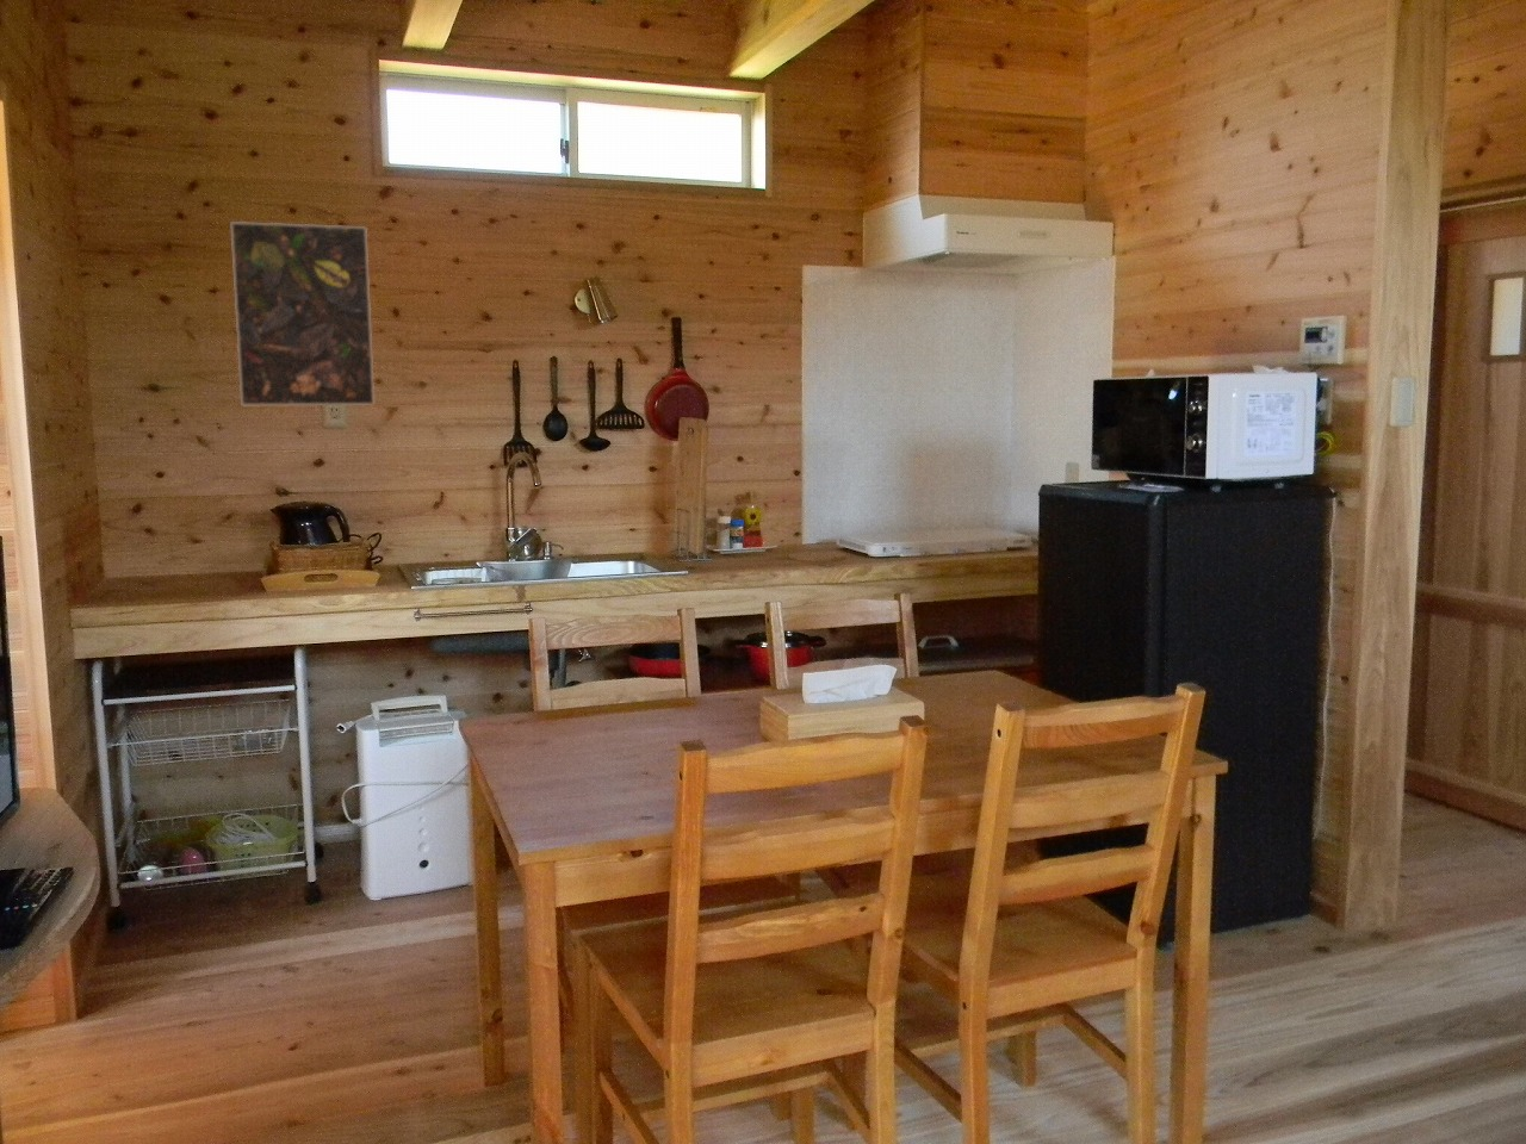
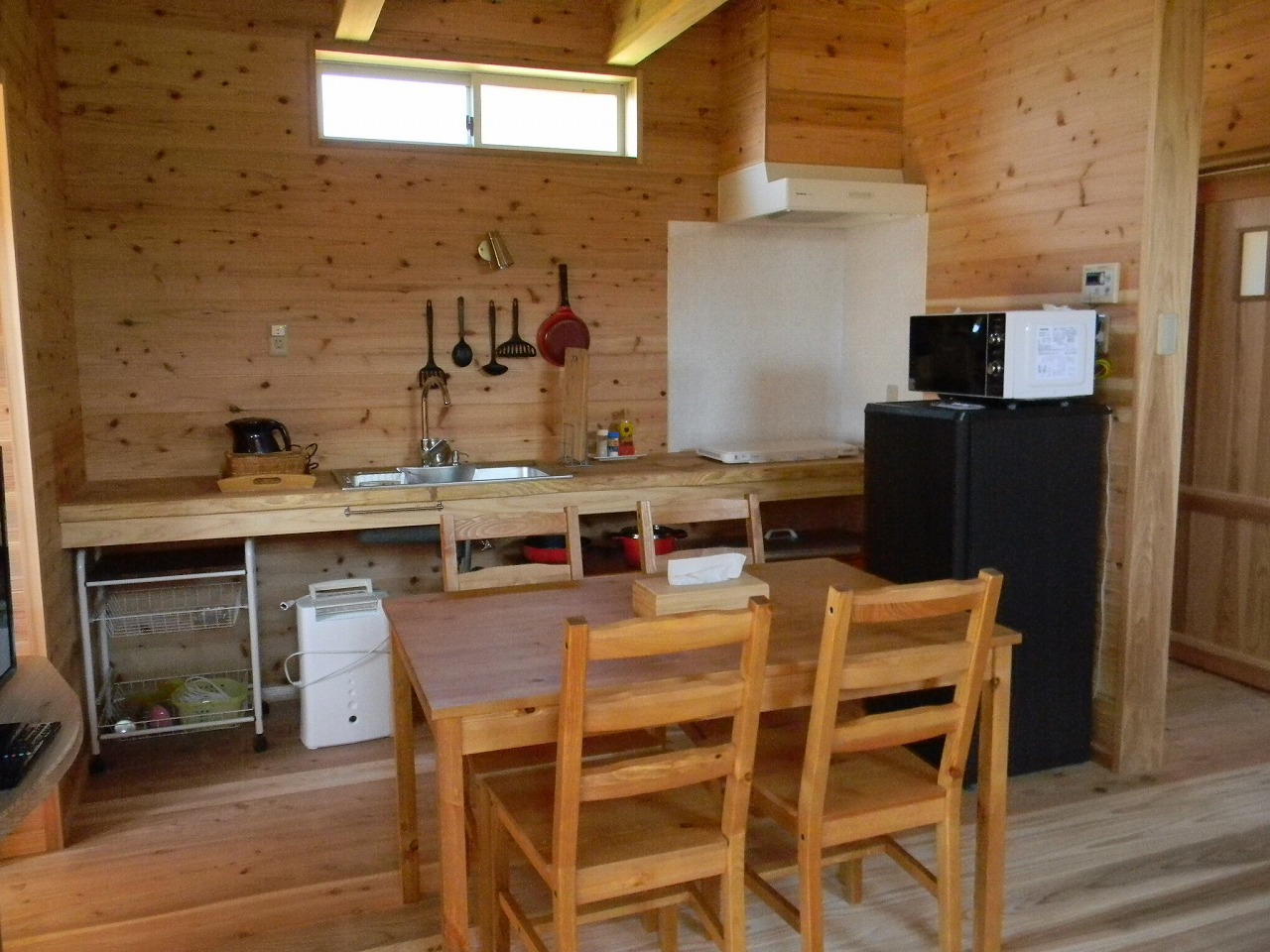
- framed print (304, 316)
